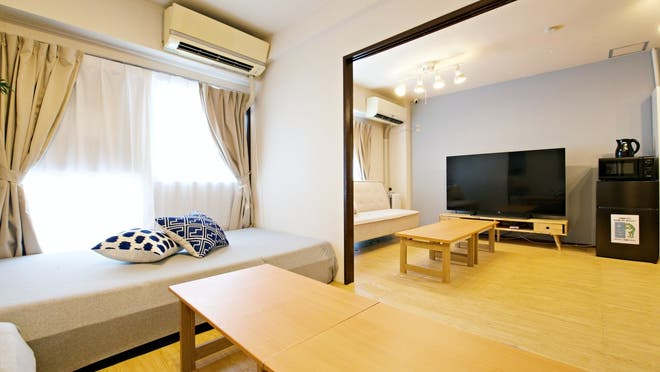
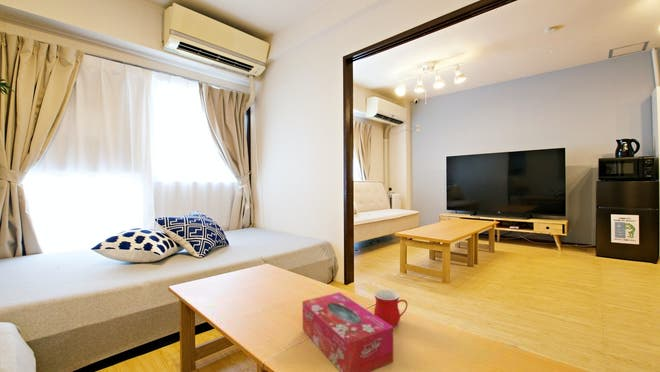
+ mug (390, 309)
+ tissue box (343, 328)
